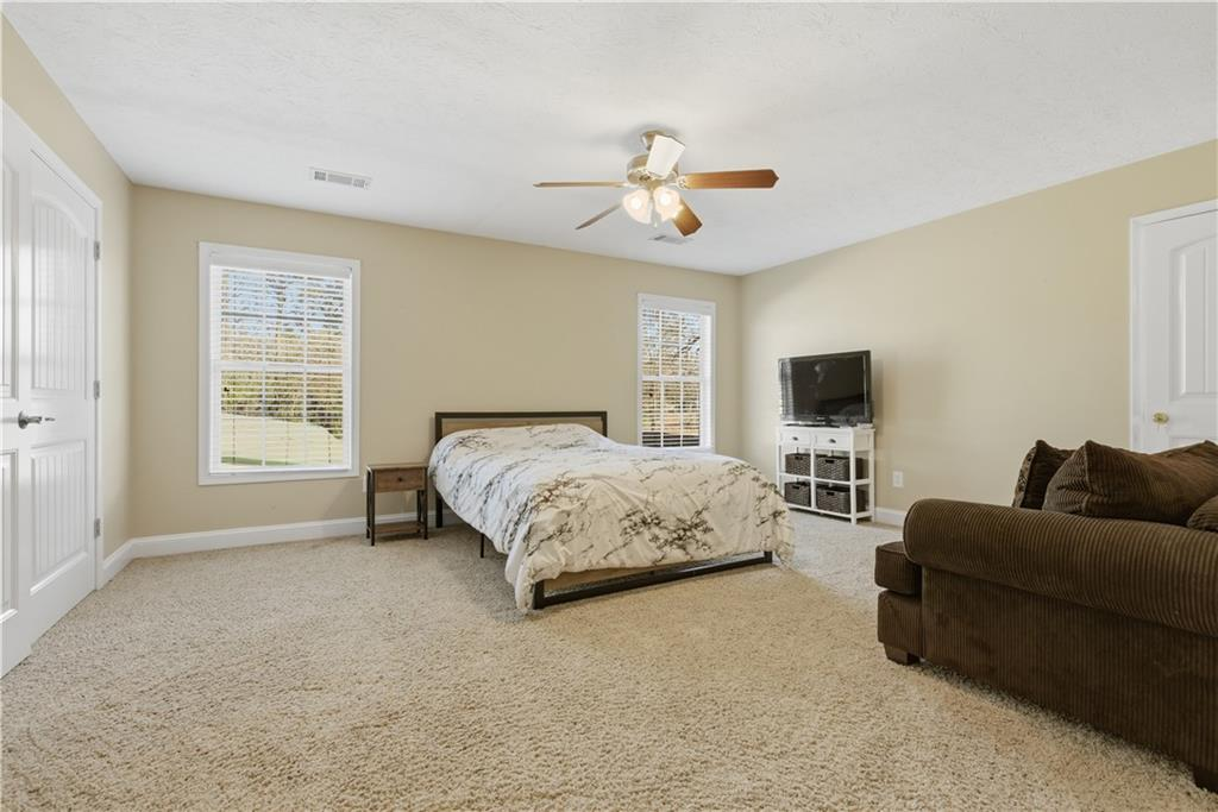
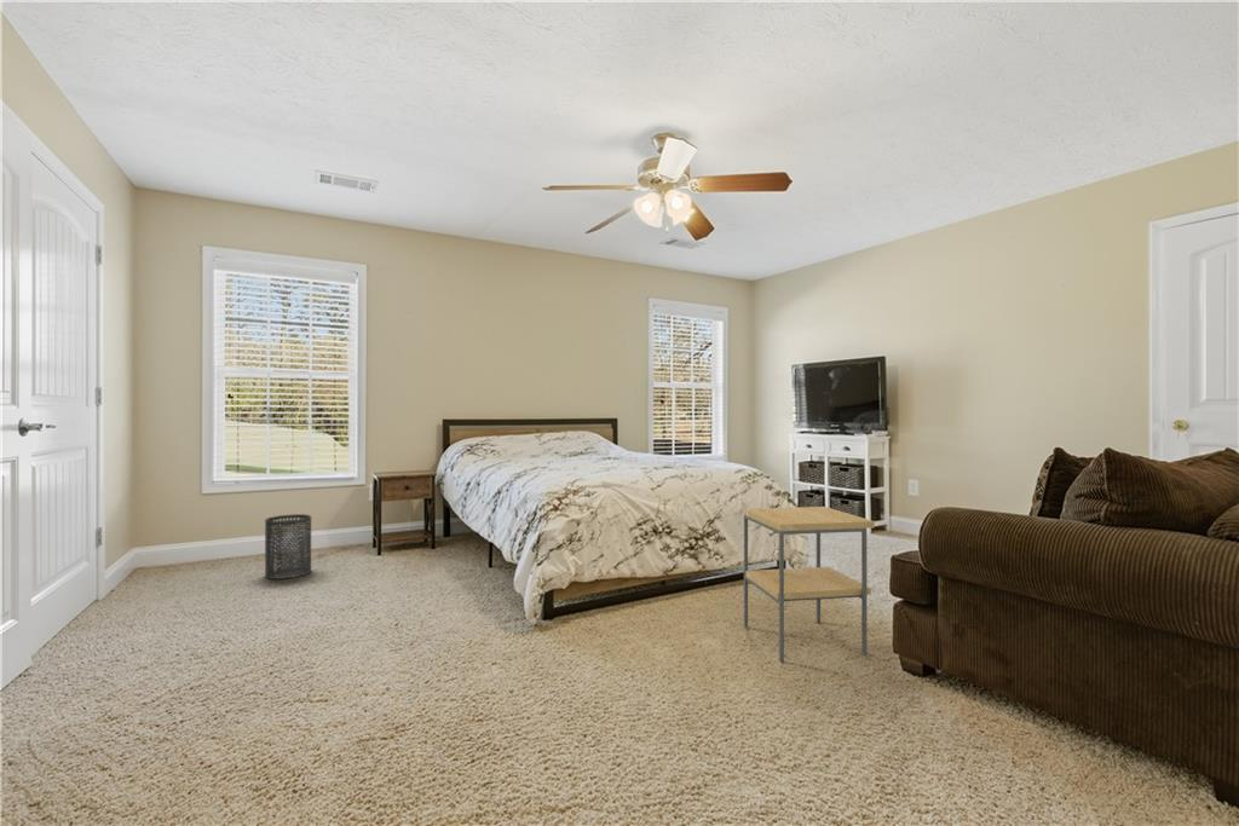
+ trash can (288, 545)
+ side table (805, 577)
